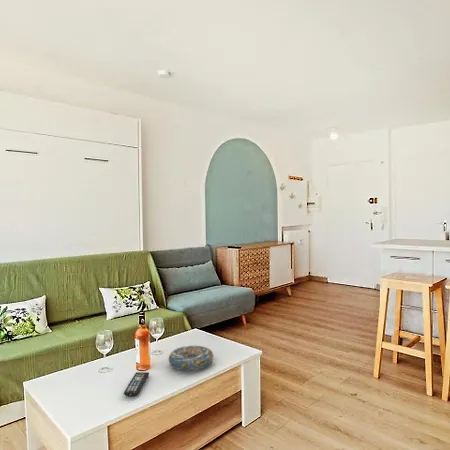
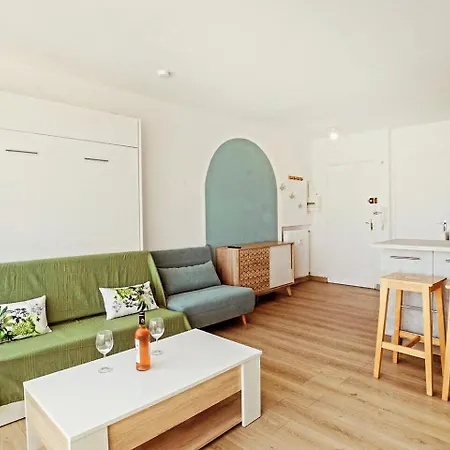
- remote control (137, 382)
- decorative bowl (191, 357)
